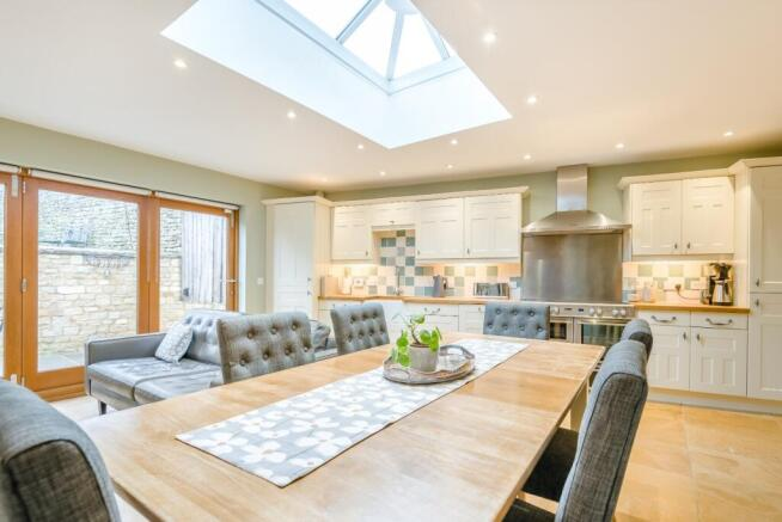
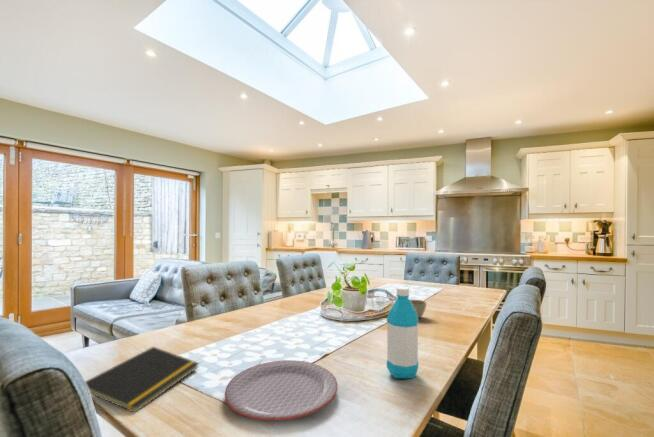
+ plate (282, 389)
+ notepad (145, 374)
+ water bottle (402, 331)
+ flower pot (415, 309)
